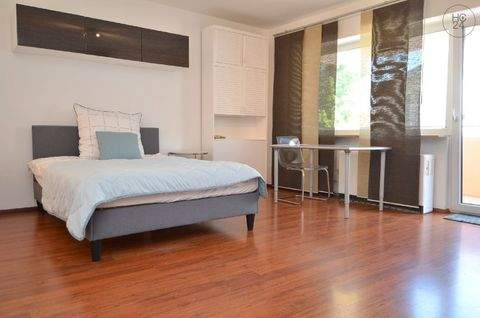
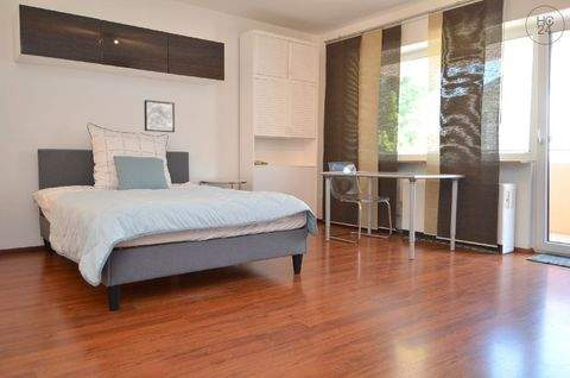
+ wall art (159, 116)
